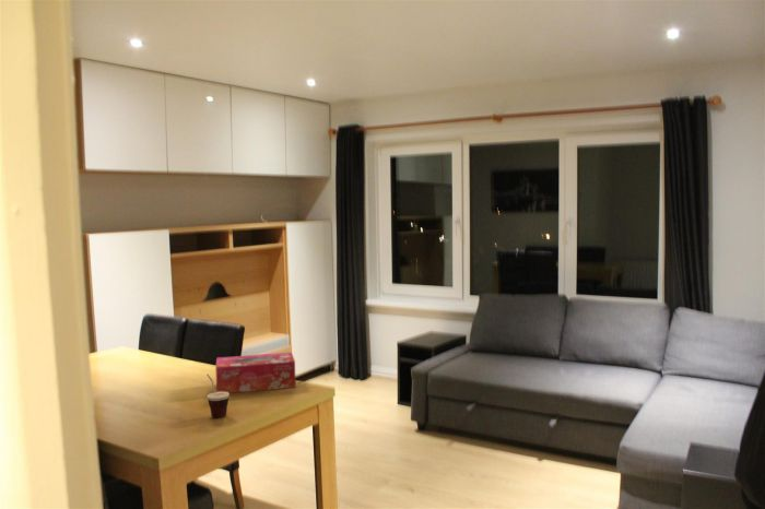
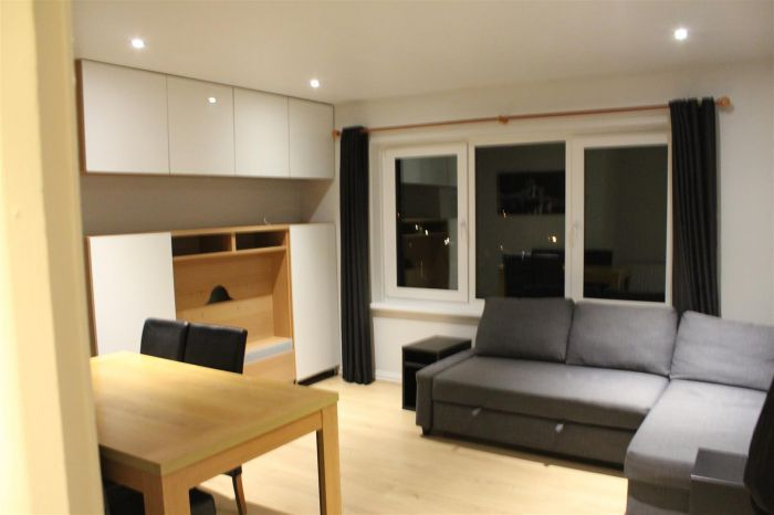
- tissue box (256, 371)
- cup (214, 395)
